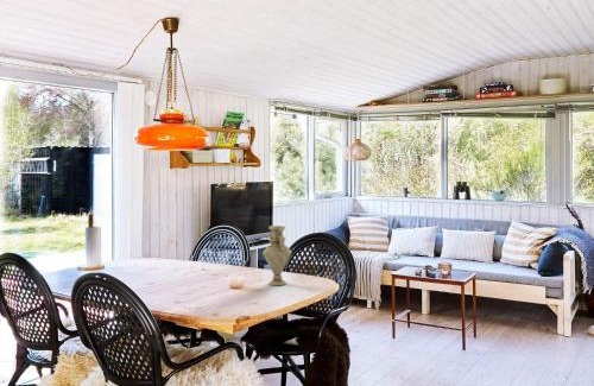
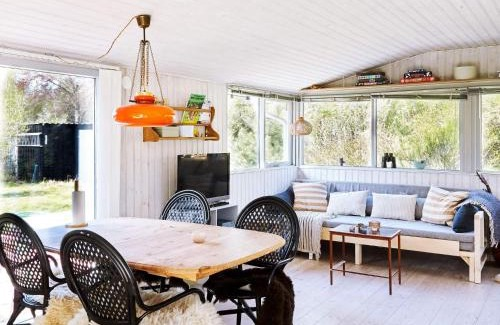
- vase (277, 254)
